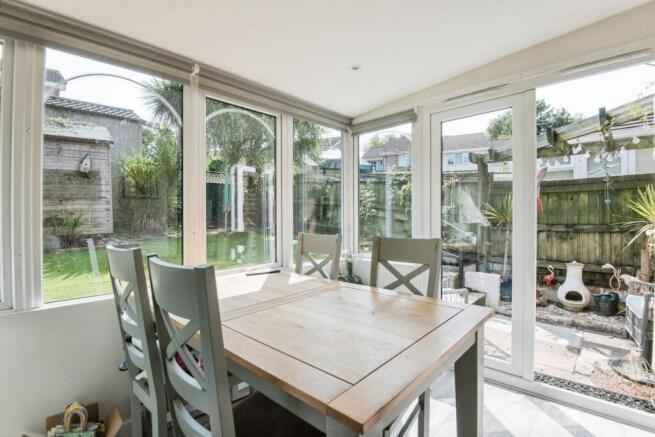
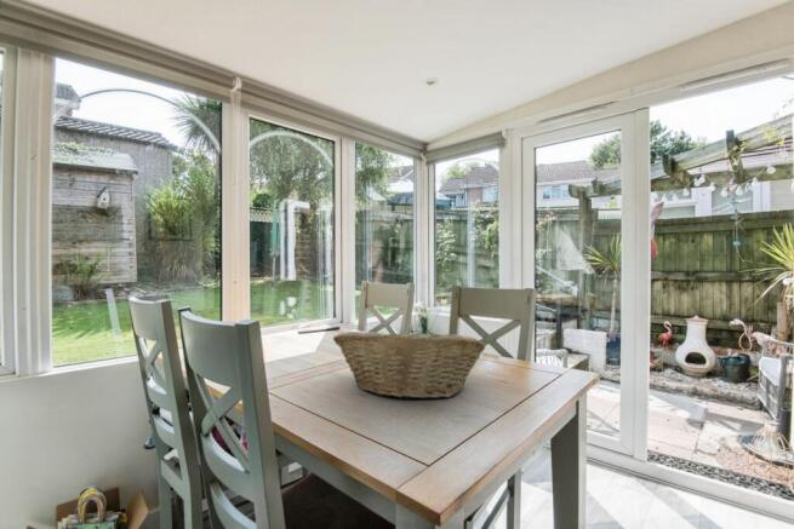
+ fruit basket (407, 355)
